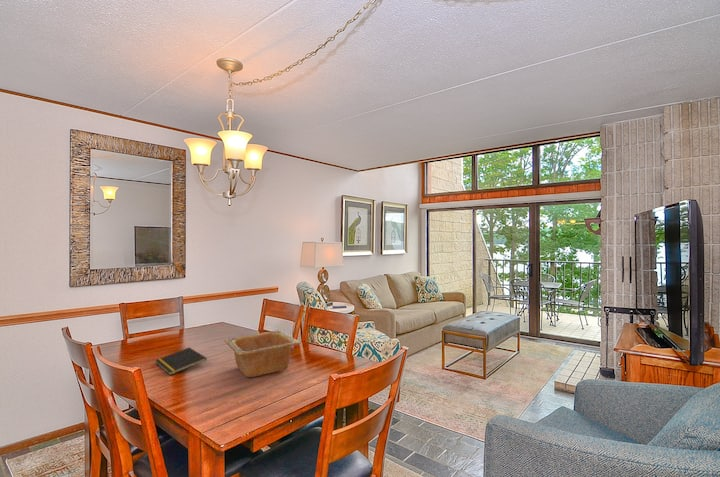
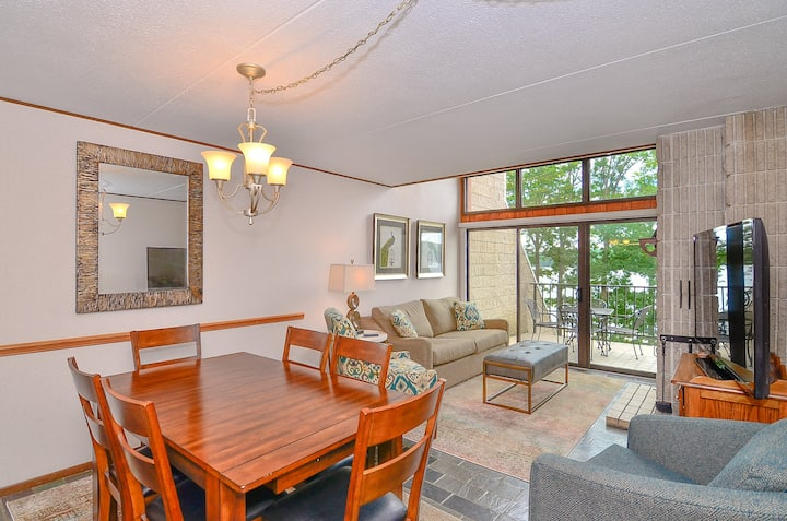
- serving bowl (261, 354)
- notepad (180, 360)
